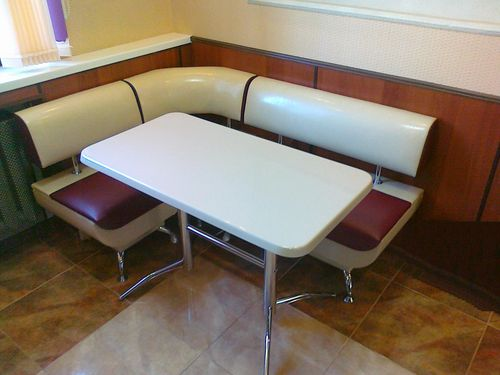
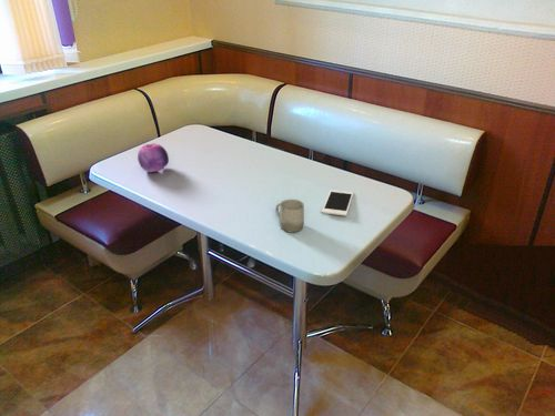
+ cup (287, 214)
+ fruit (152, 158)
+ cell phone (337, 202)
